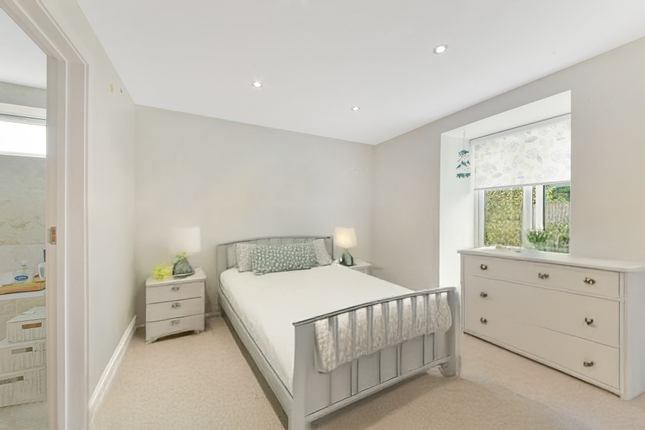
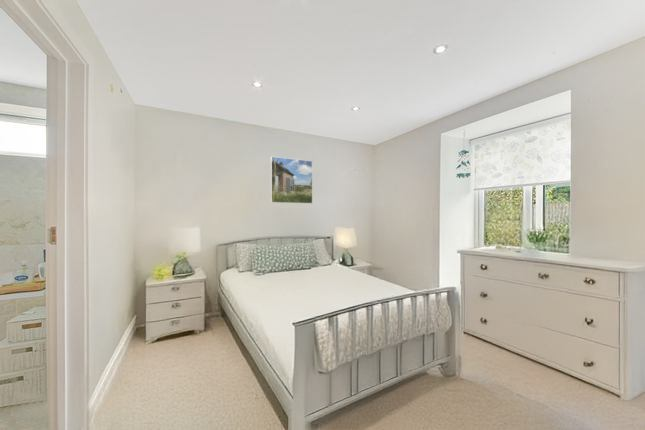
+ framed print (292, 181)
